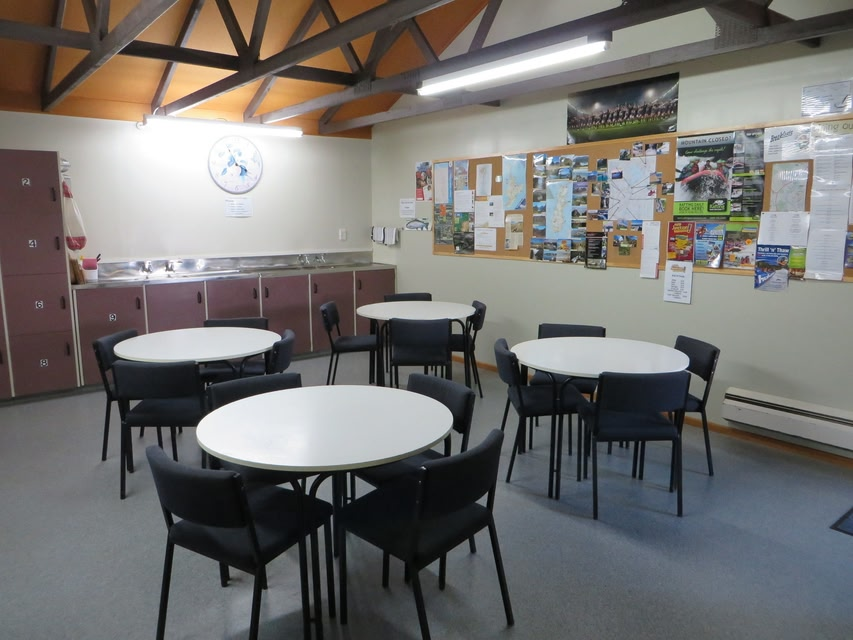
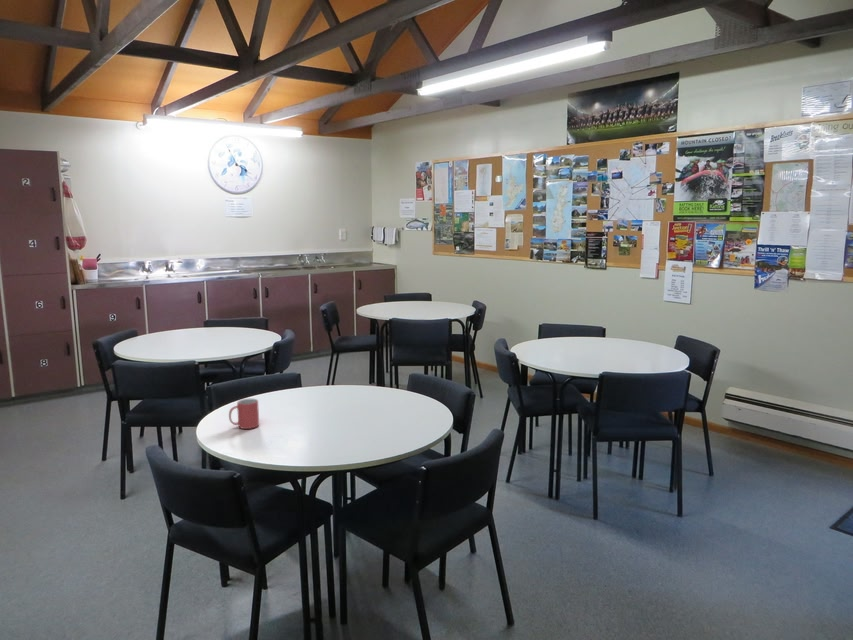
+ mug (243, 414)
